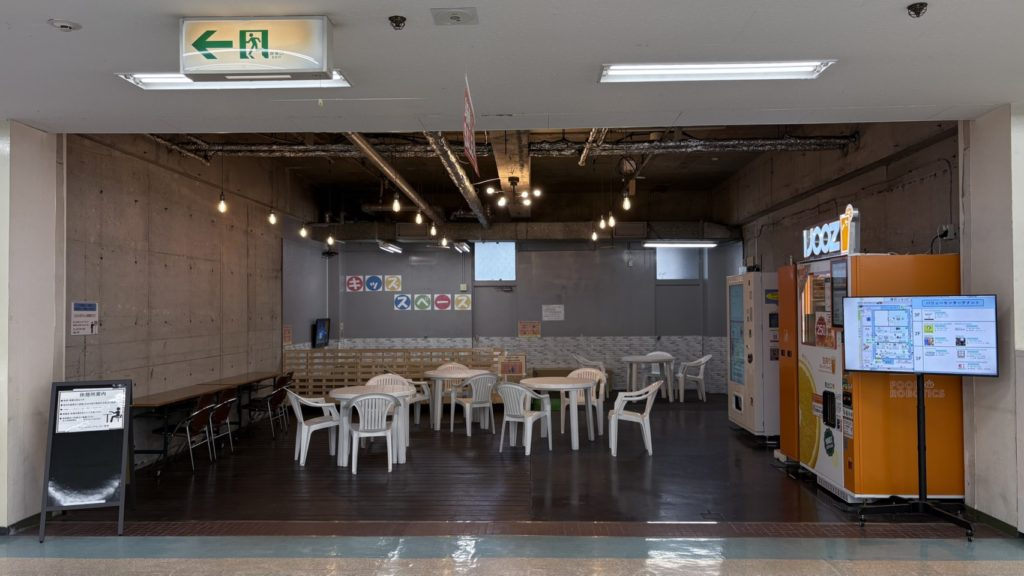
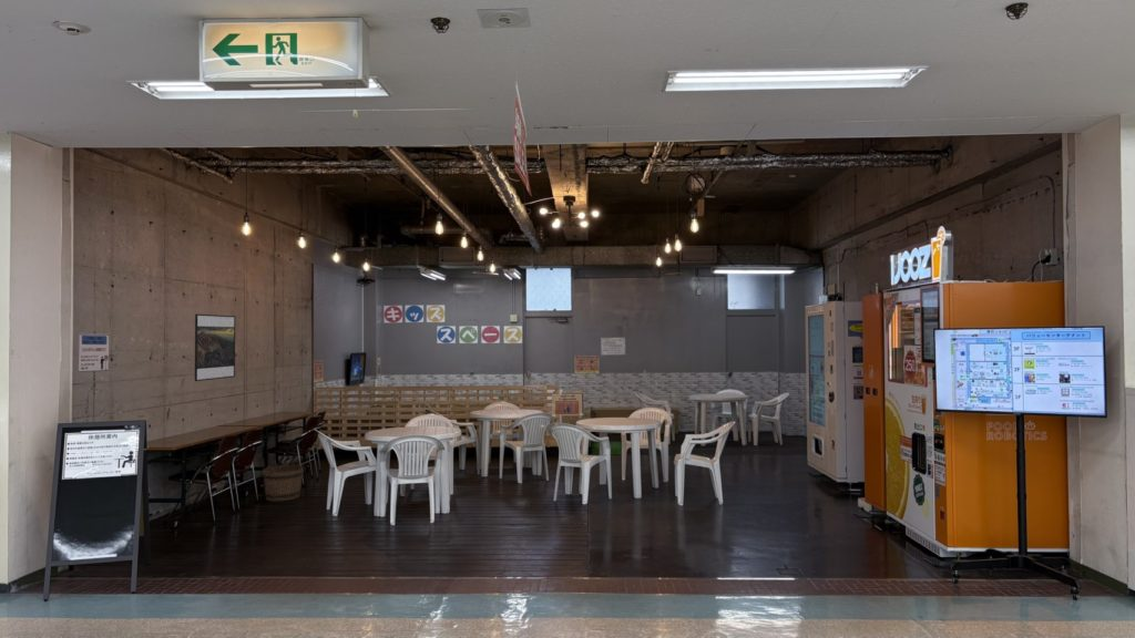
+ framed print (215, 347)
+ bucket (283, 480)
